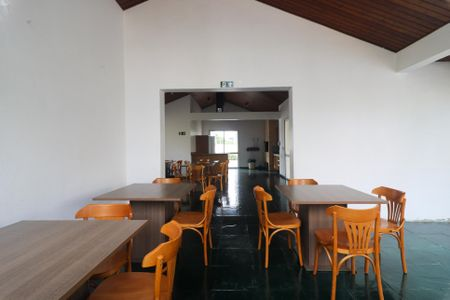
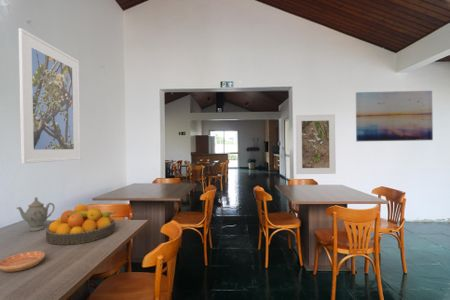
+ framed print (54, 104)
+ chinaware (36, 213)
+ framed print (315, 144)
+ saucer (22, 261)
+ fruit bowl (82, 220)
+ wall art (393, 116)
